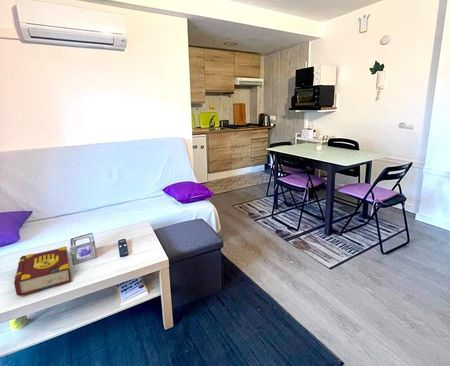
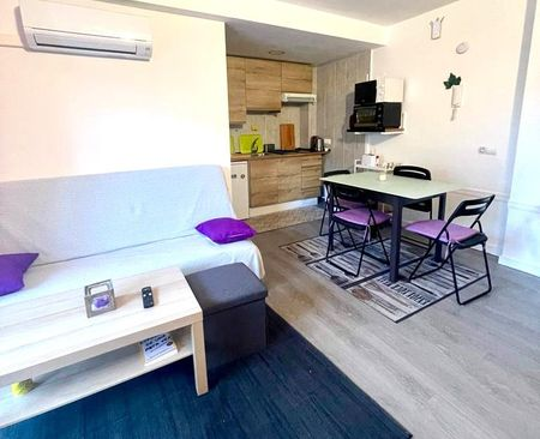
- book (44, 268)
